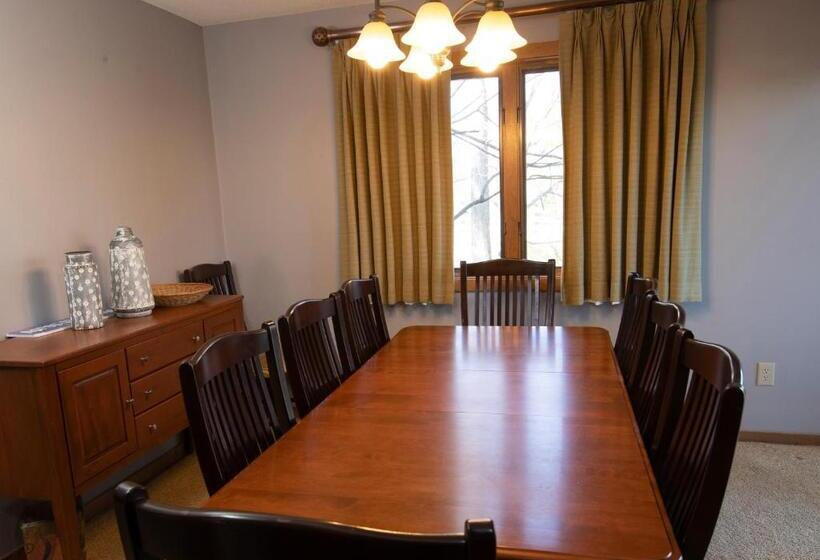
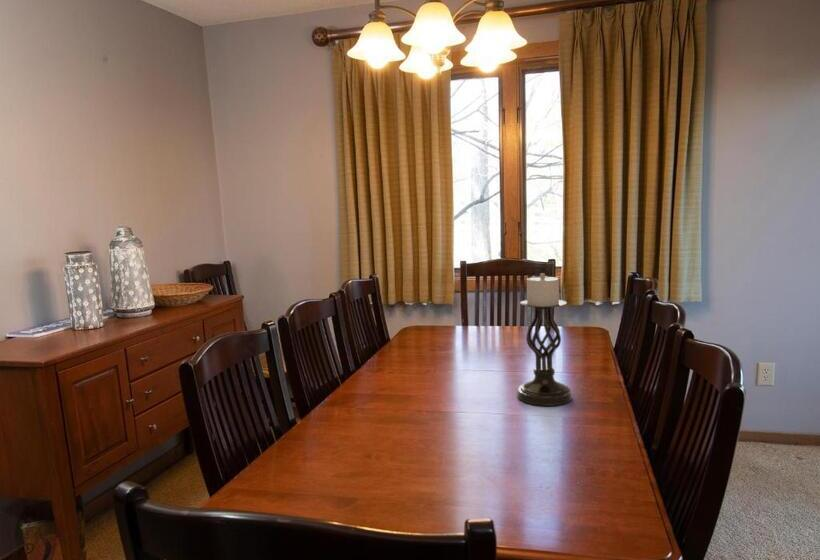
+ candle holder (544, 337)
